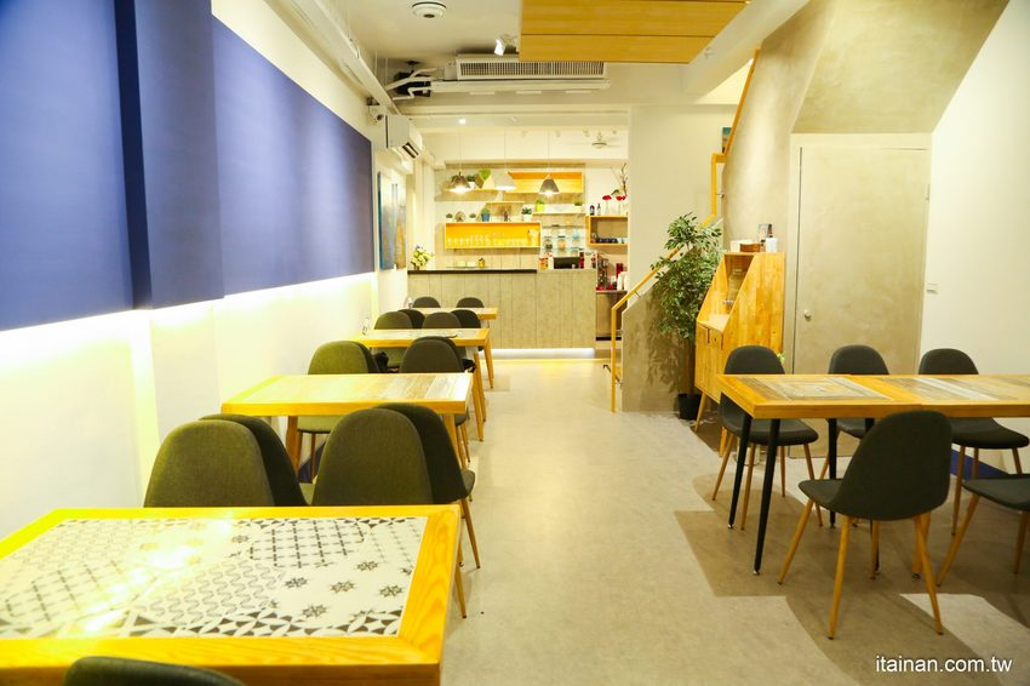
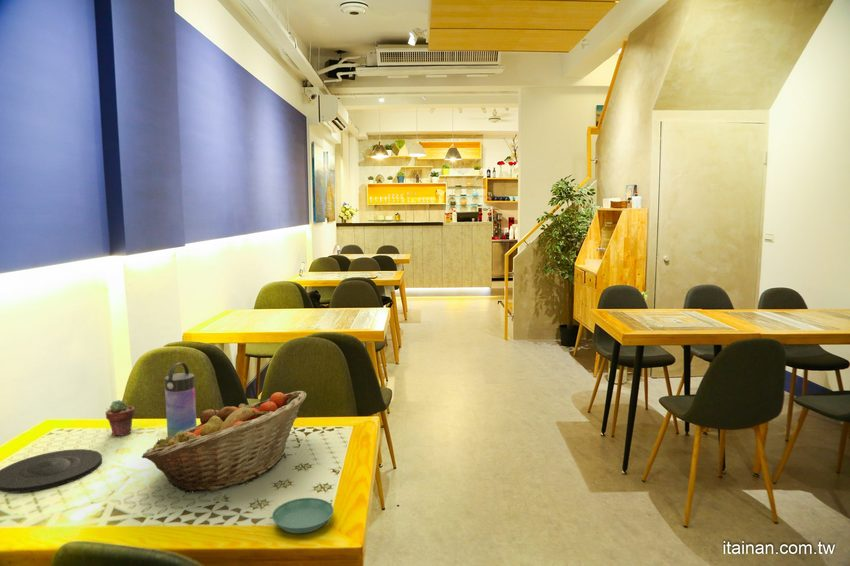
+ water bottle (180, 398)
+ fruit basket (232, 434)
+ plate (48, 466)
+ saucer (303, 517)
+ potted succulent (120, 416)
